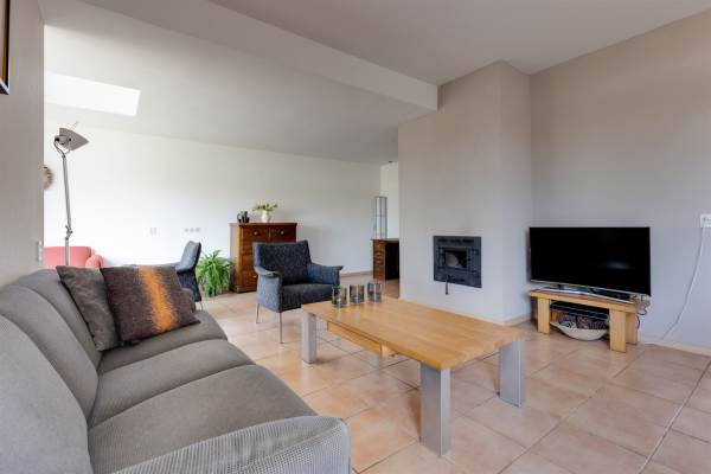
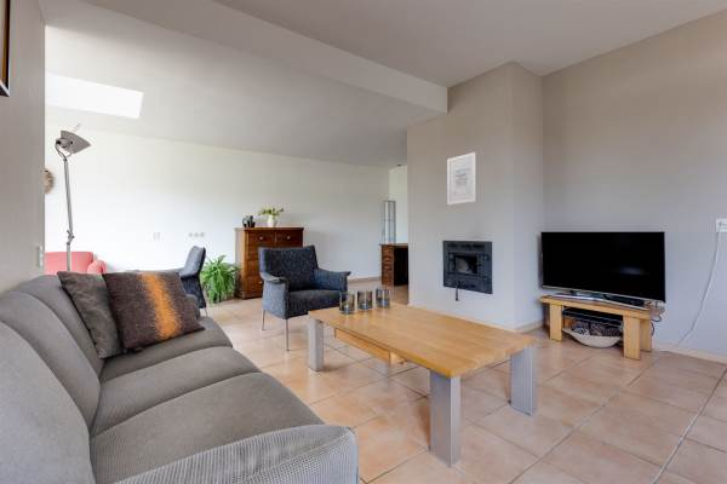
+ wall art (460, 179)
